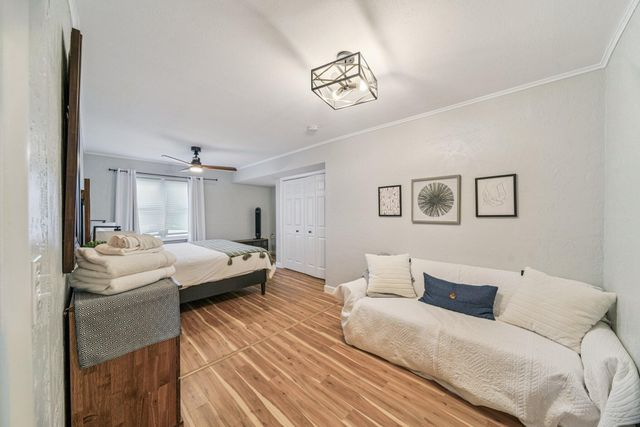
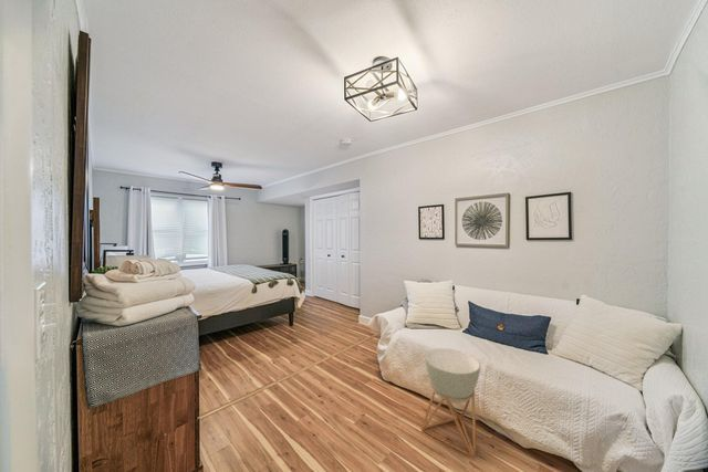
+ planter (451, 396)
